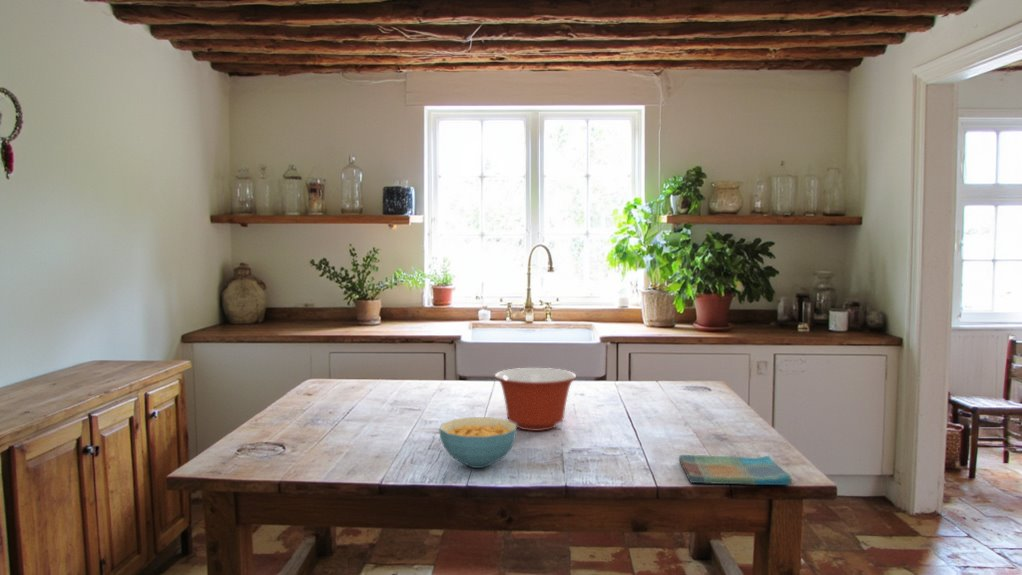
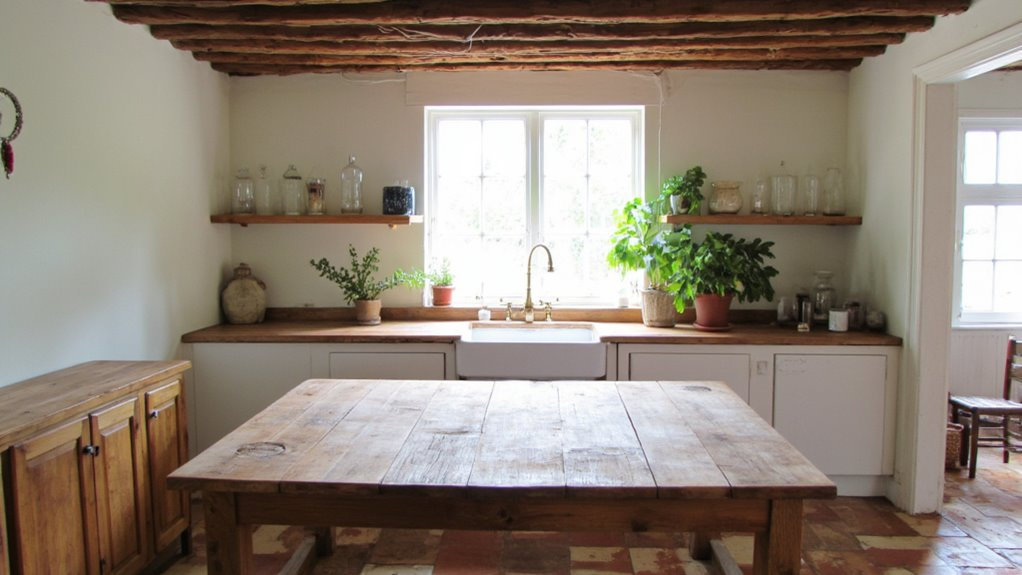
- cereal bowl (478, 445)
- dish towel (732, 468)
- mixing bowl (535, 400)
